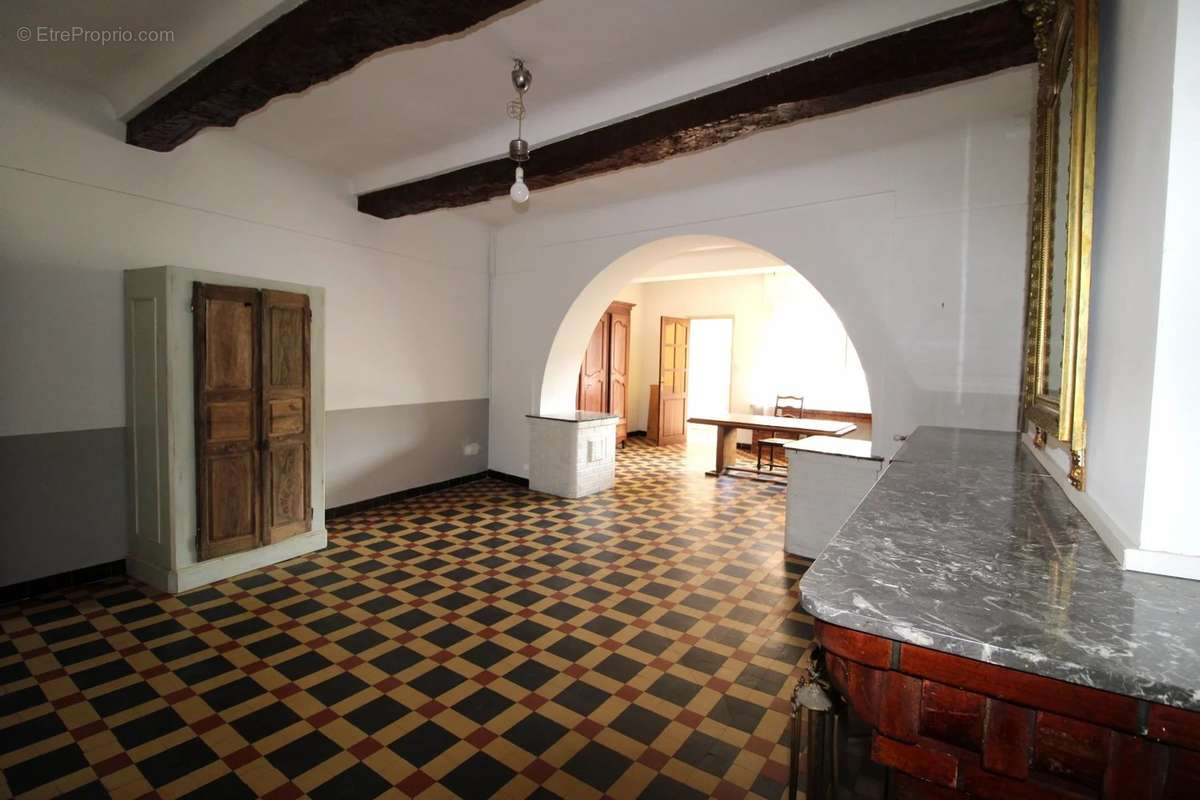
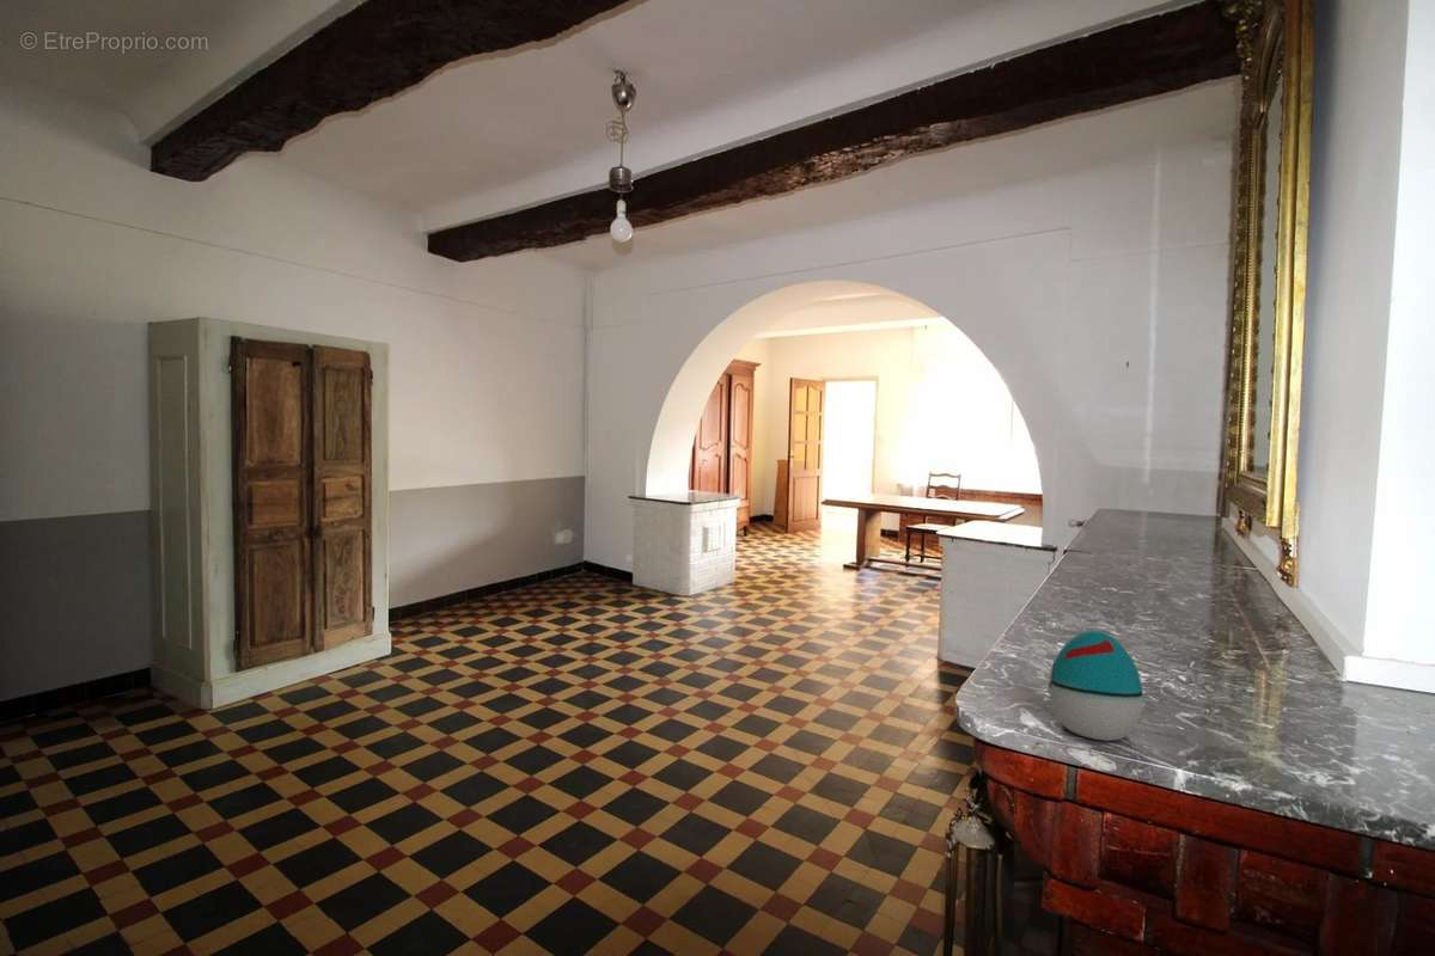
+ decorative egg (1094, 680)
